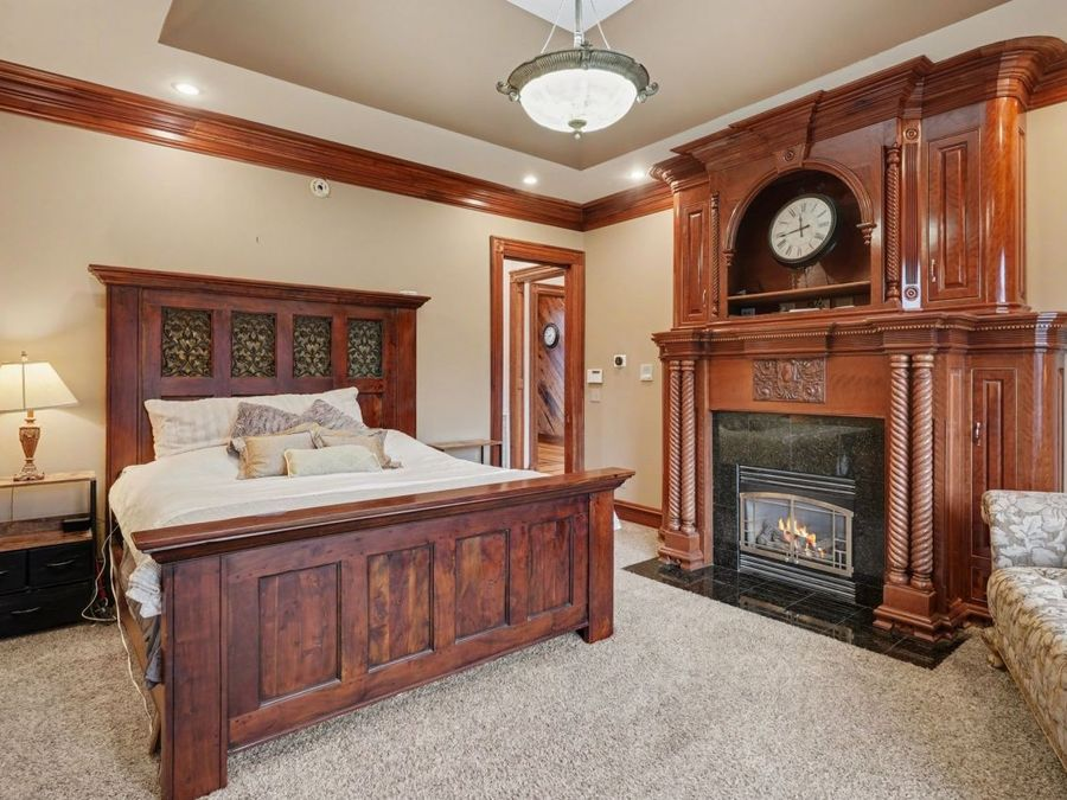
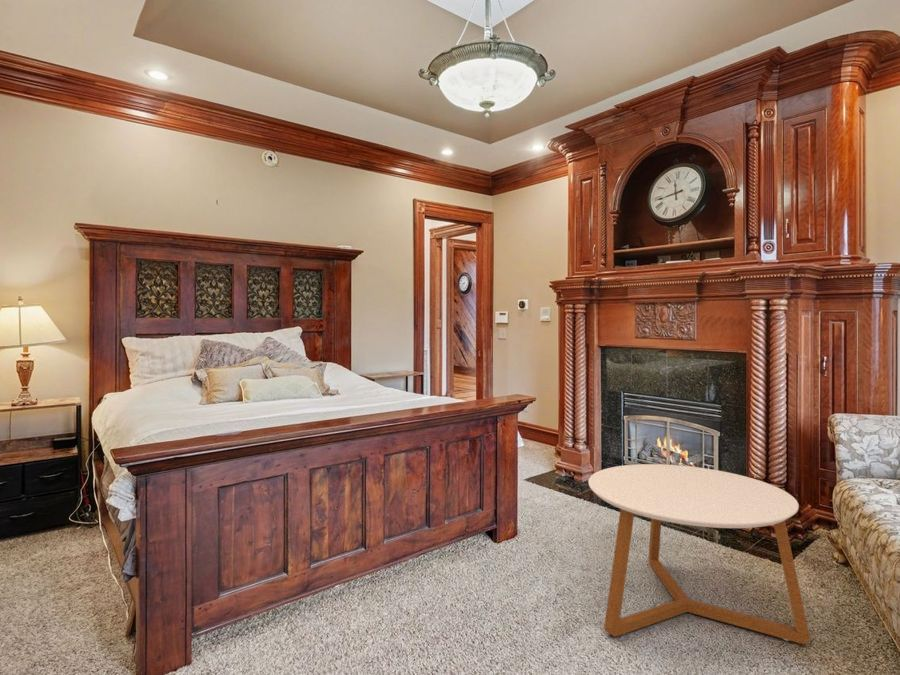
+ coffee table (659, 547)
